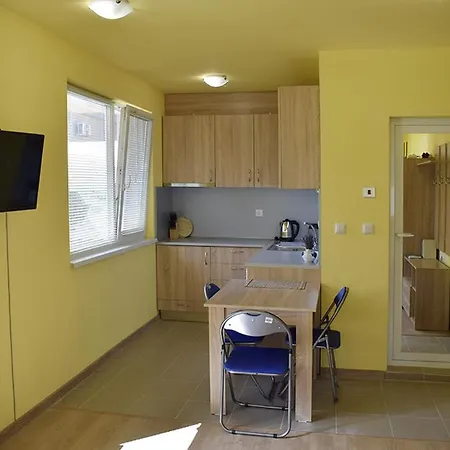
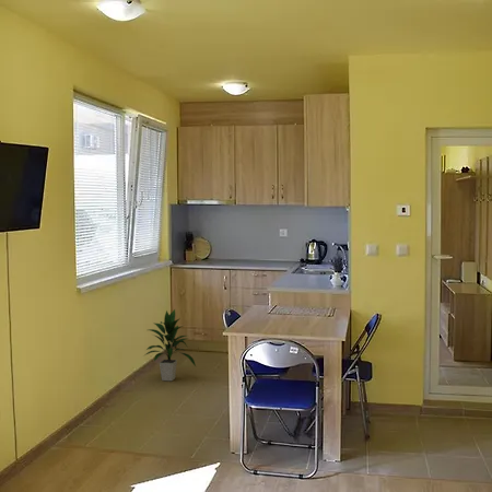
+ indoor plant (169, 345)
